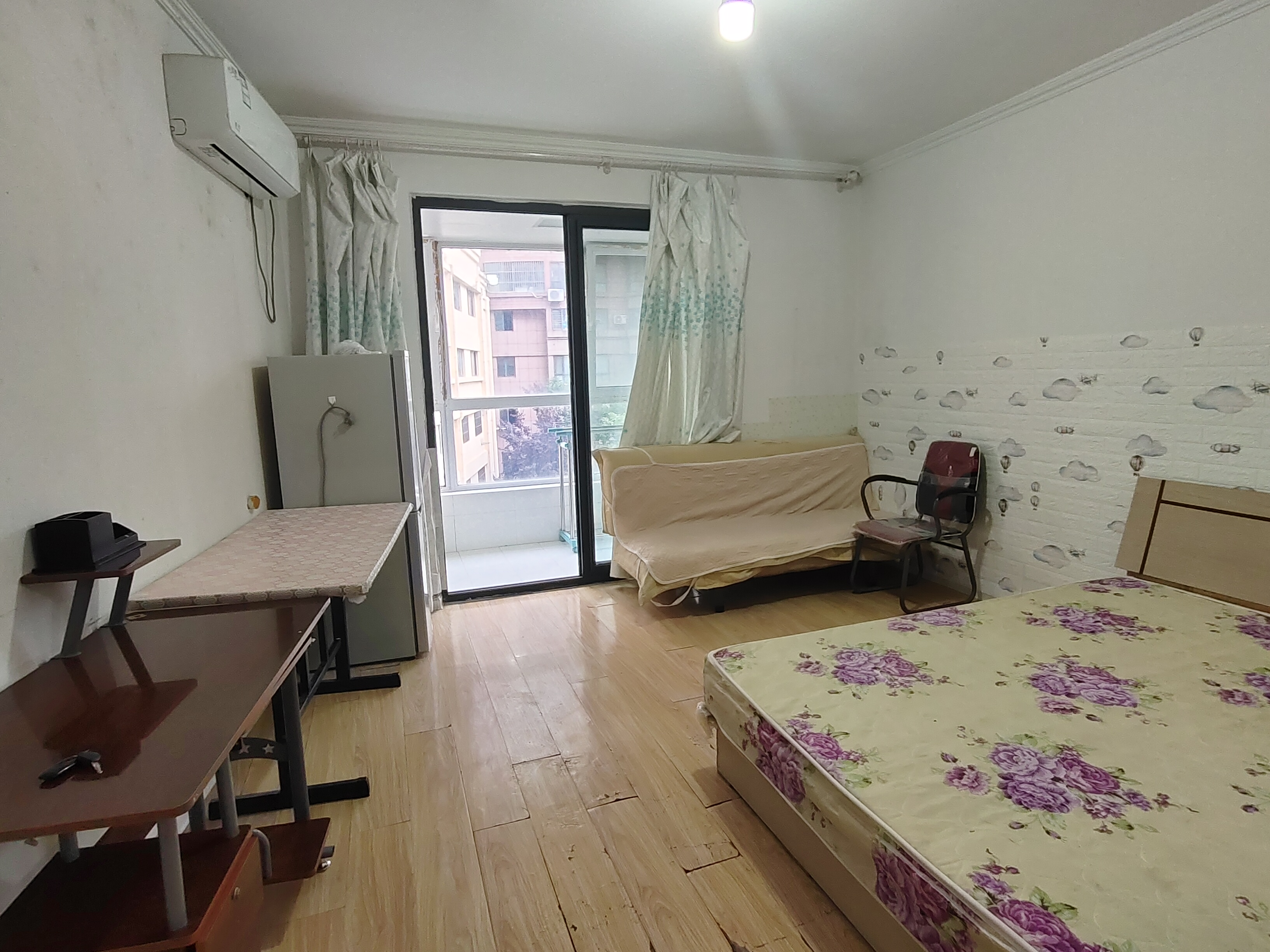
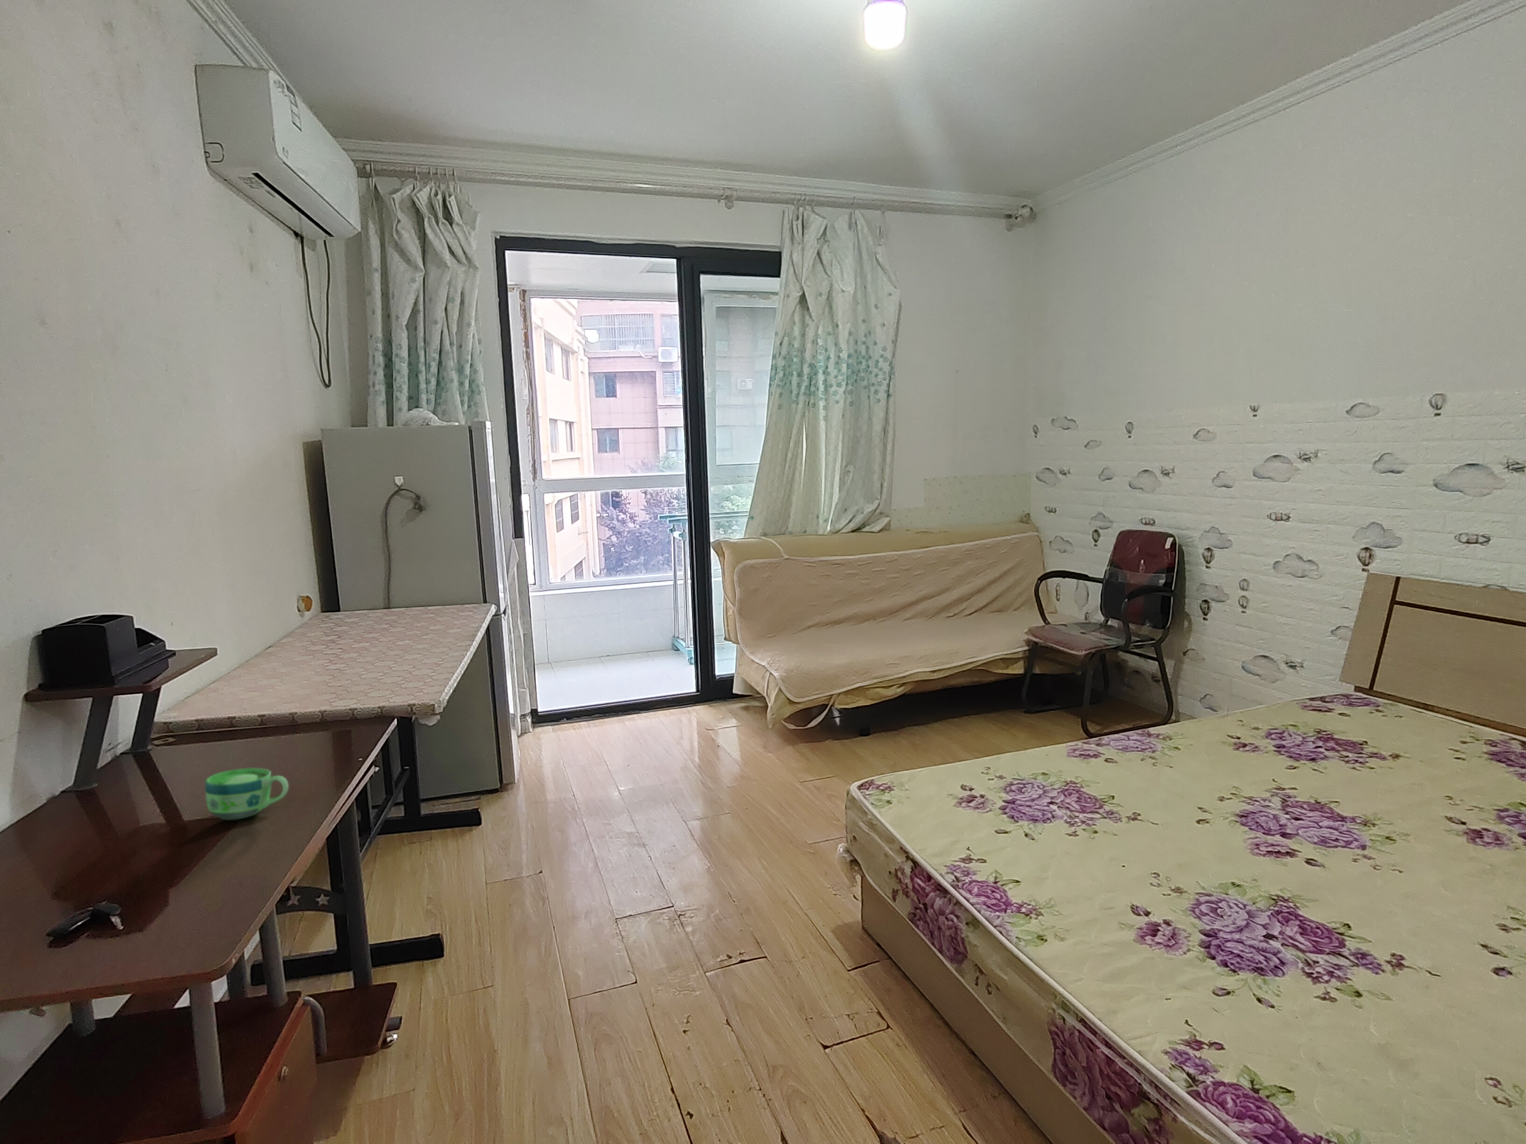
+ cup (250, 793)
